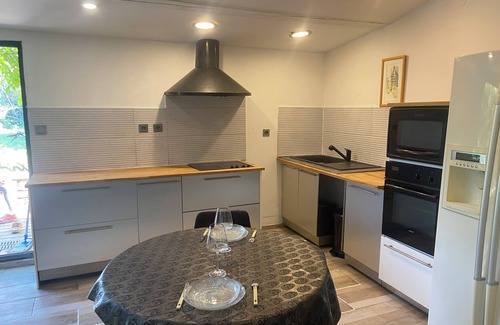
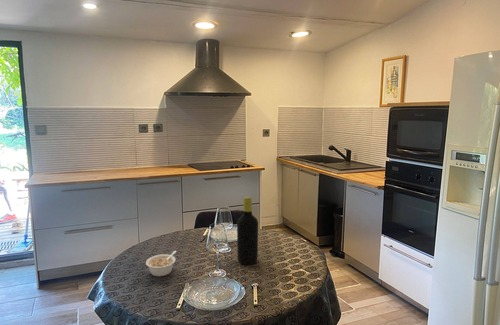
+ legume (161, 264)
+ bottle (247, 229)
